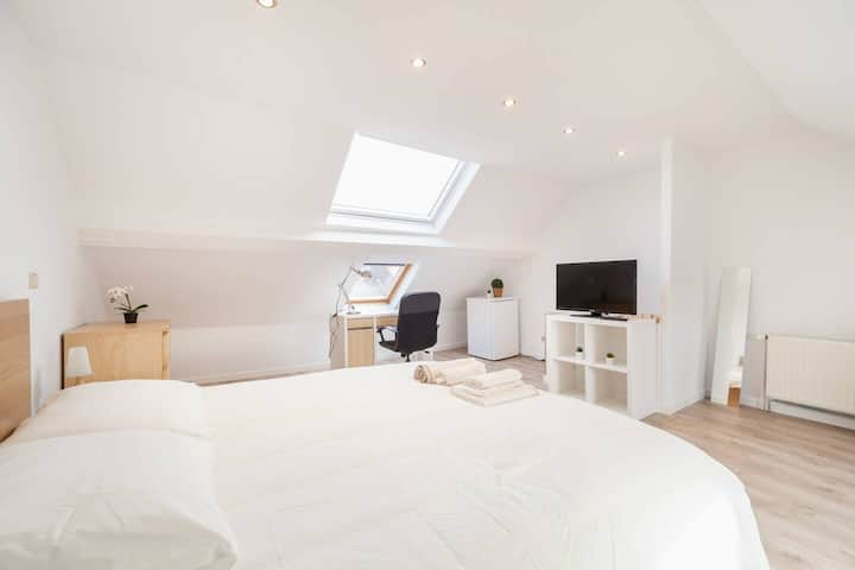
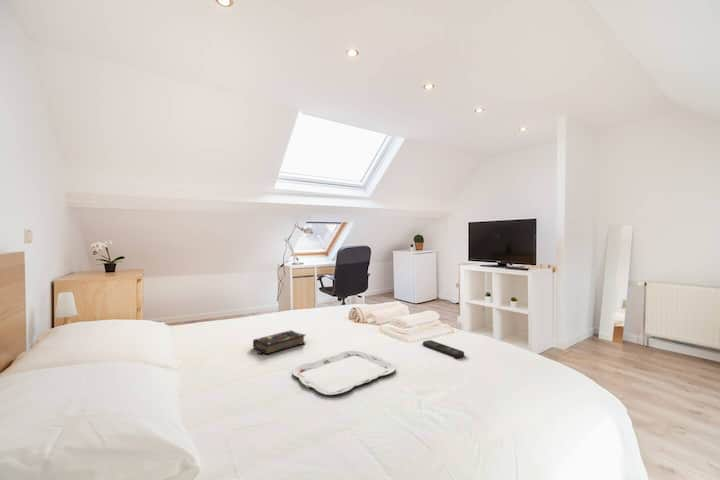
+ remote control (442, 348)
+ book (277, 341)
+ serving tray (340, 360)
